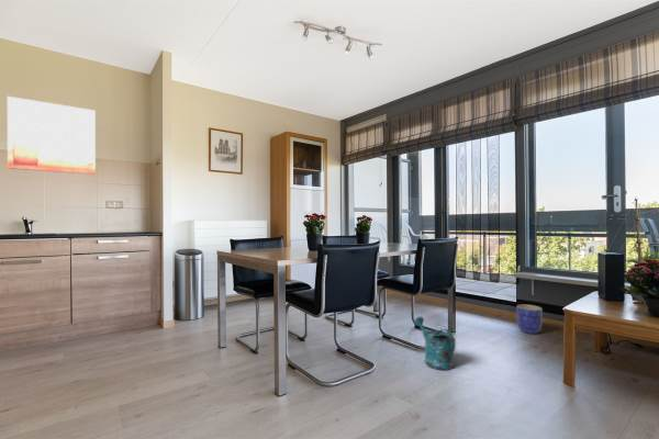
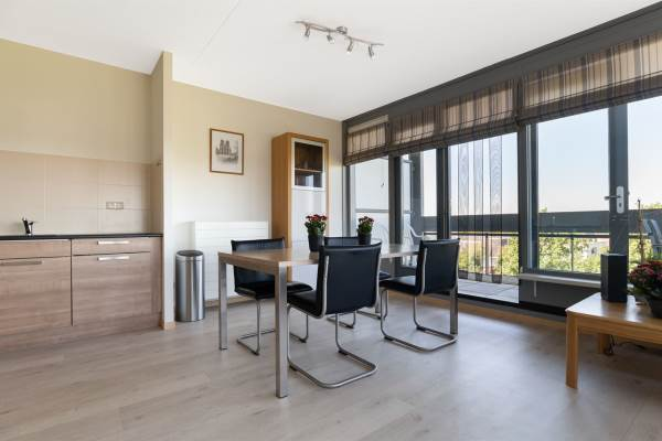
- watering can (433, 341)
- wall art (54, 137)
- planter (529, 318)
